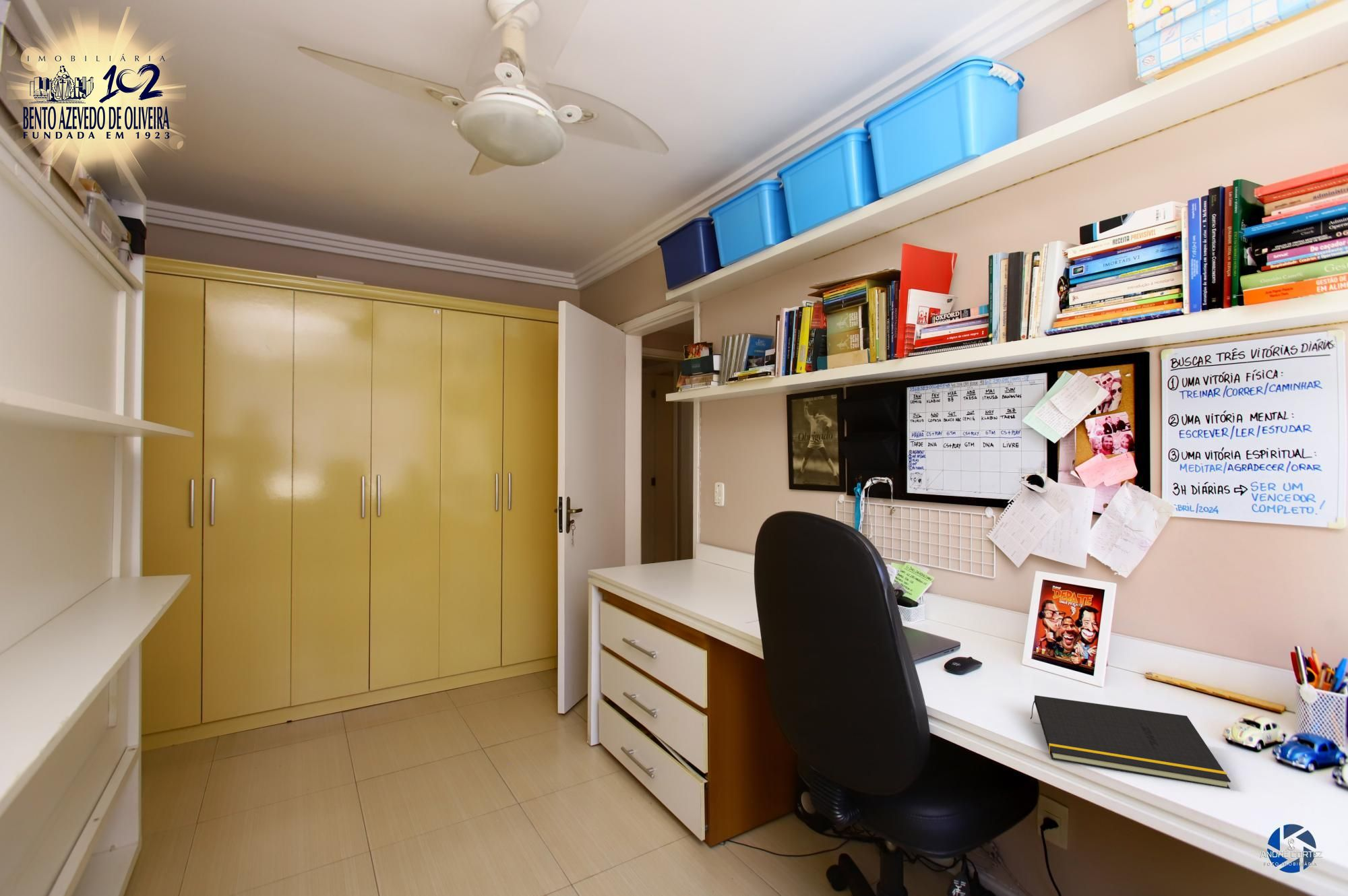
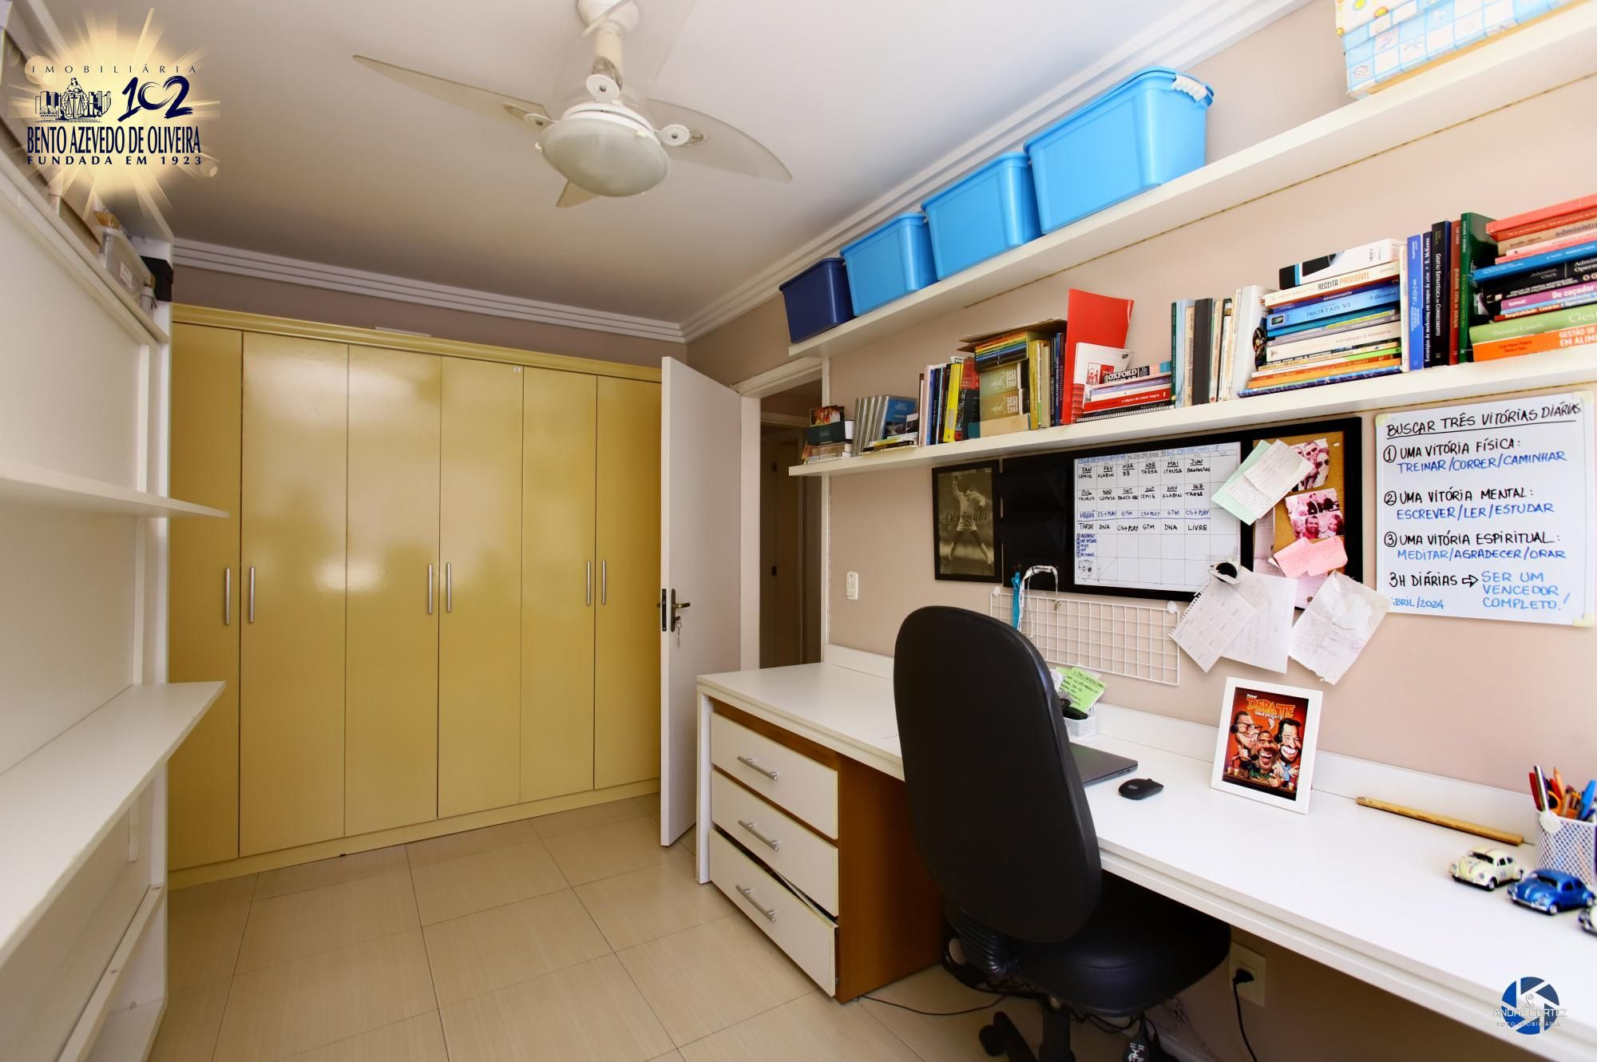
- notepad (1121, 736)
